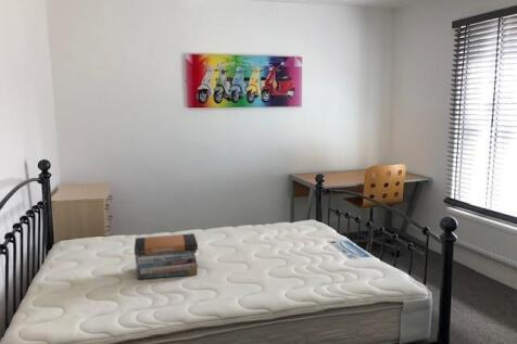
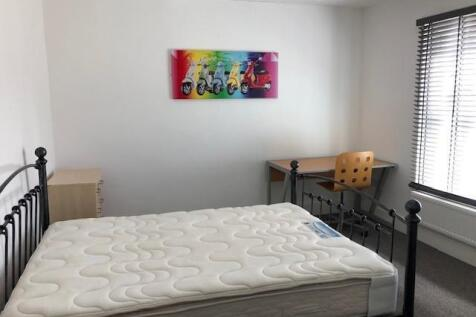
- book stack (166, 255)
